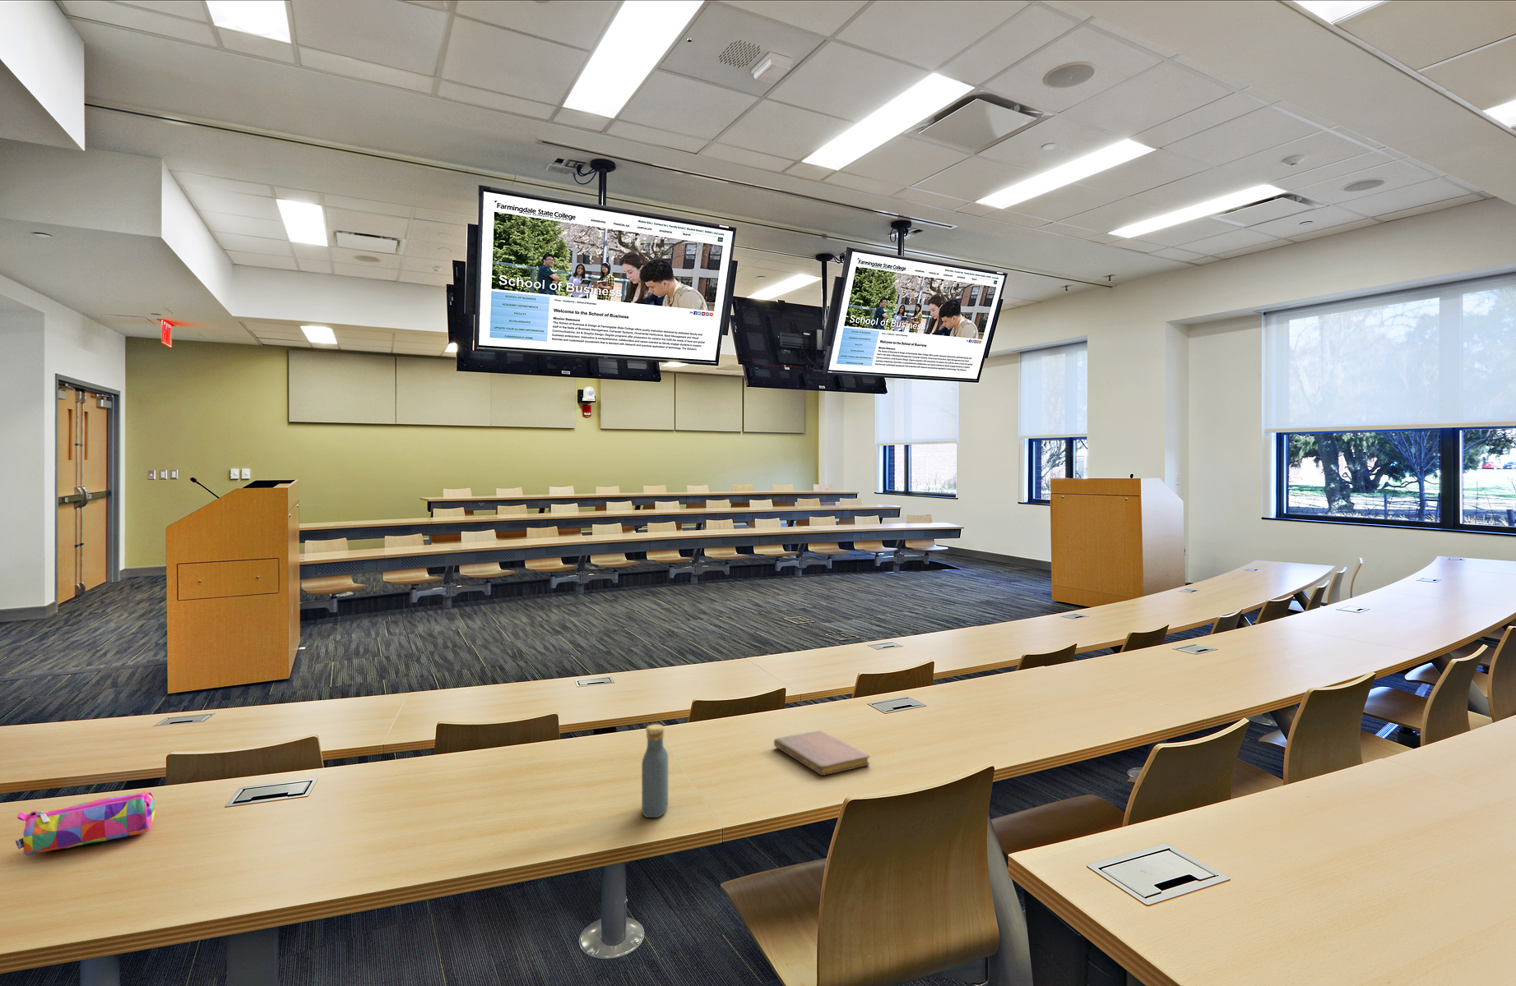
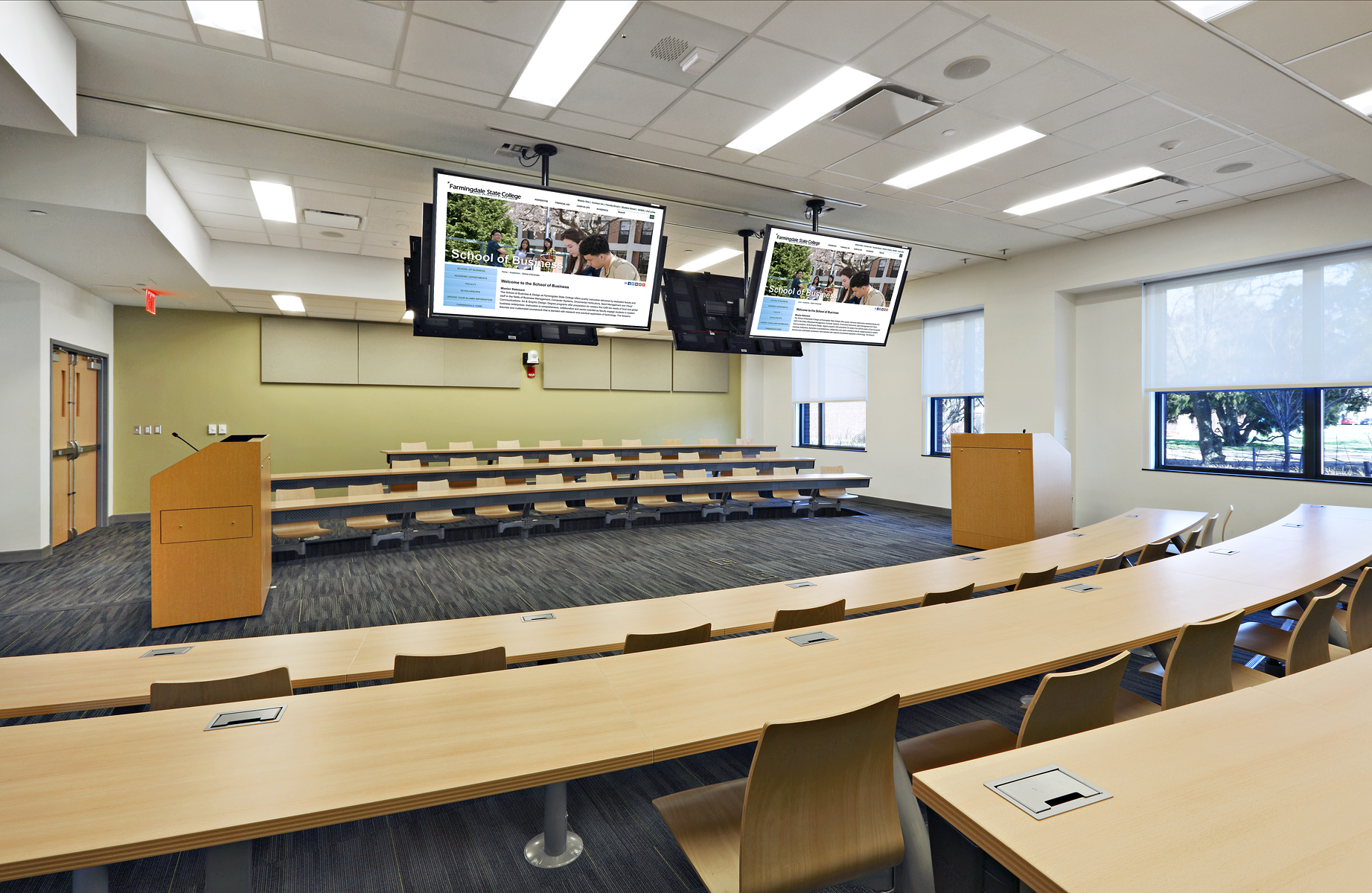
- pencil case (88, 821)
- vodka (655, 768)
- notebook (820, 751)
